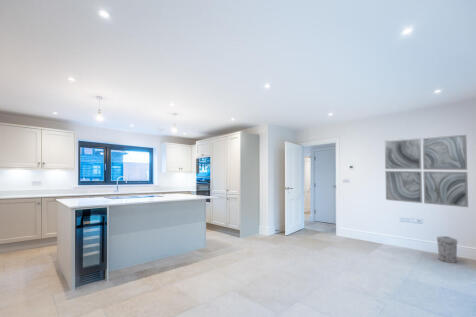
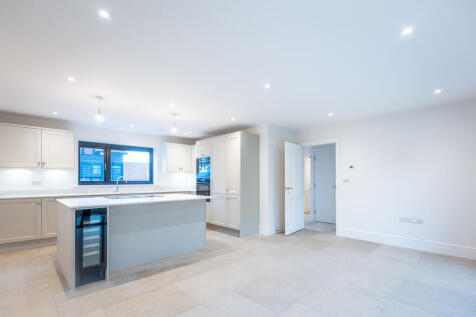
- trash can (447, 248)
- wall art (423, 169)
